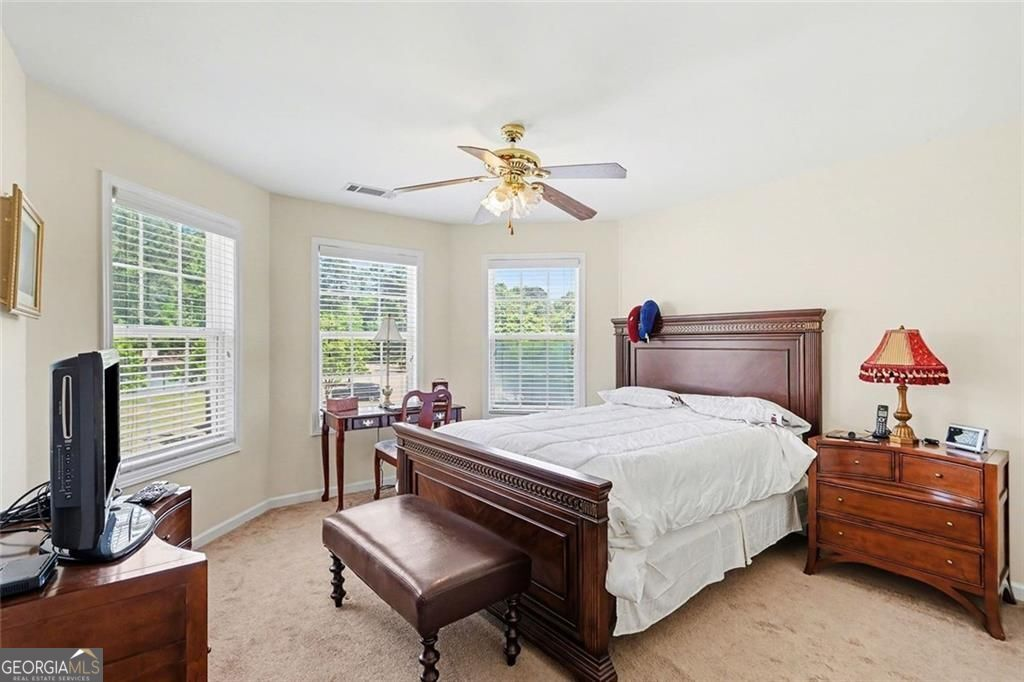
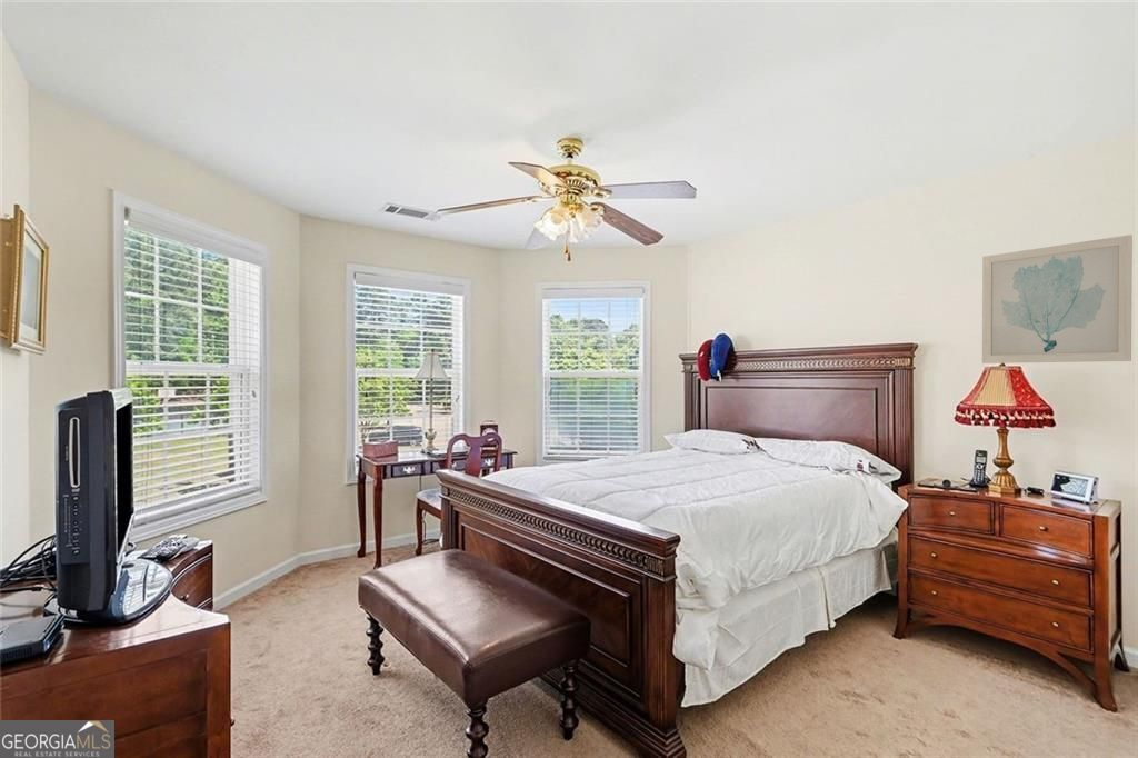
+ wall art (1050, 303)
